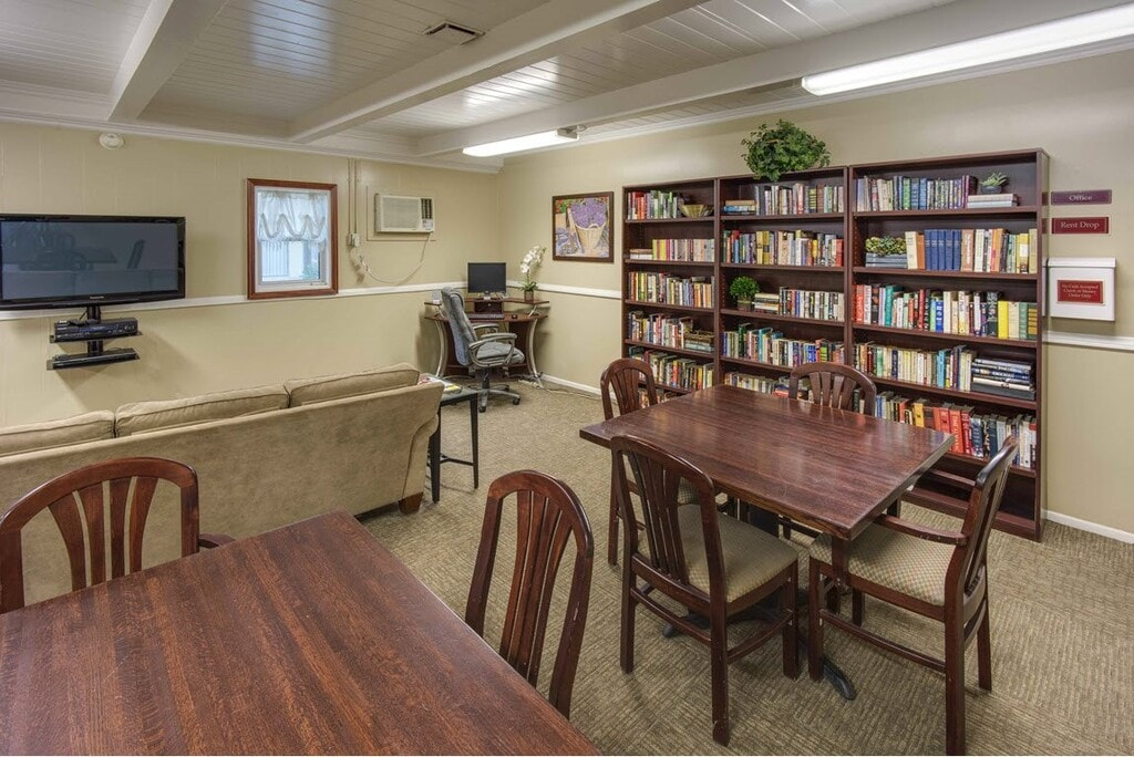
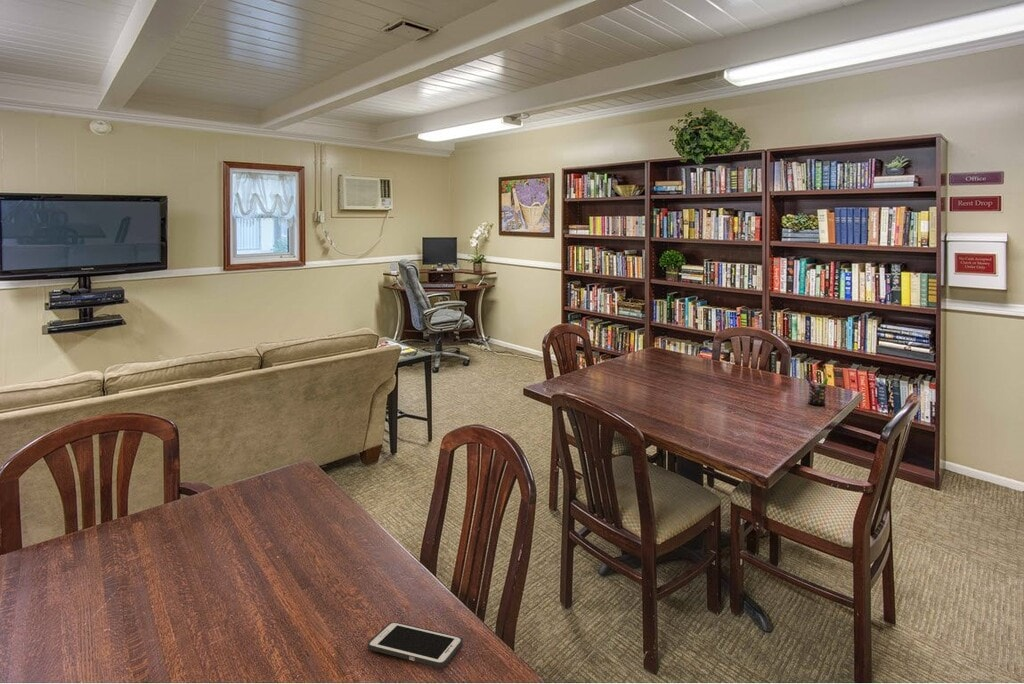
+ pen holder (818, 389)
+ cell phone (415, 643)
